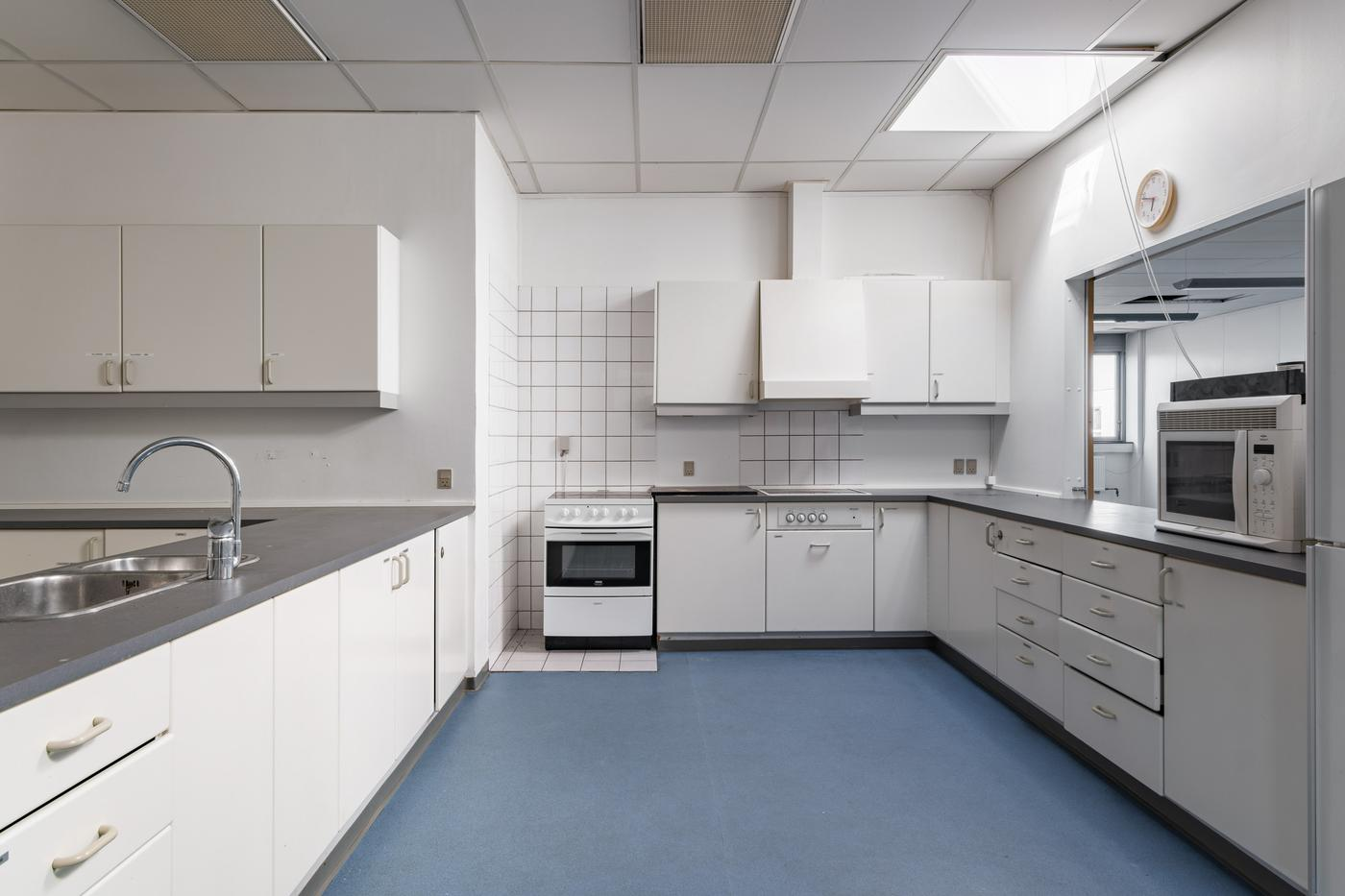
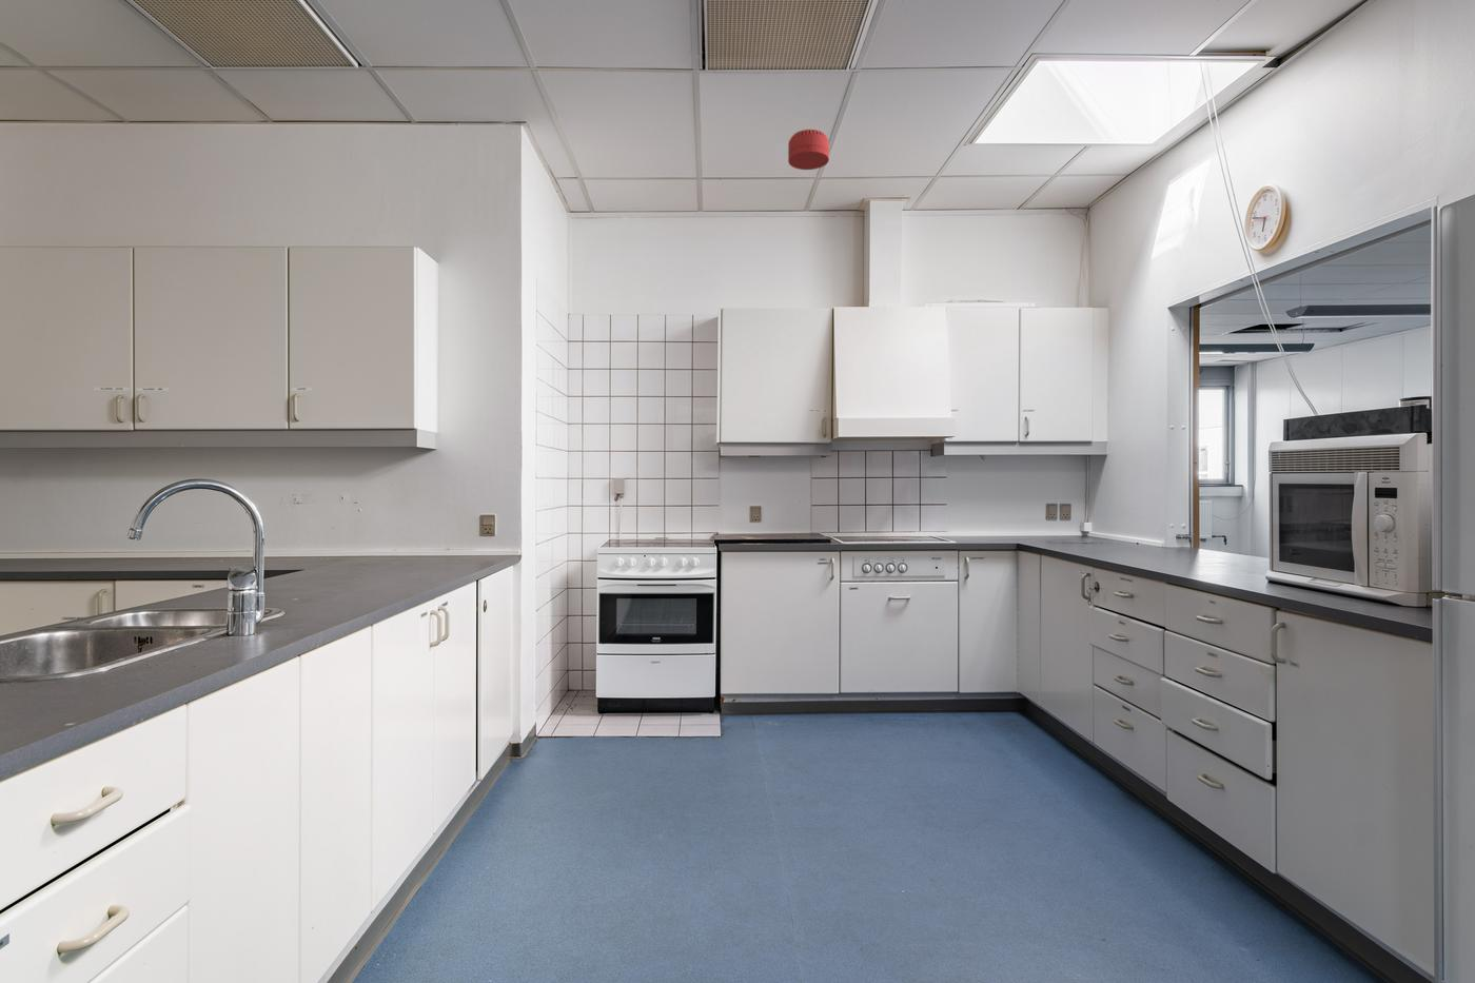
+ smoke detector (808, 148)
